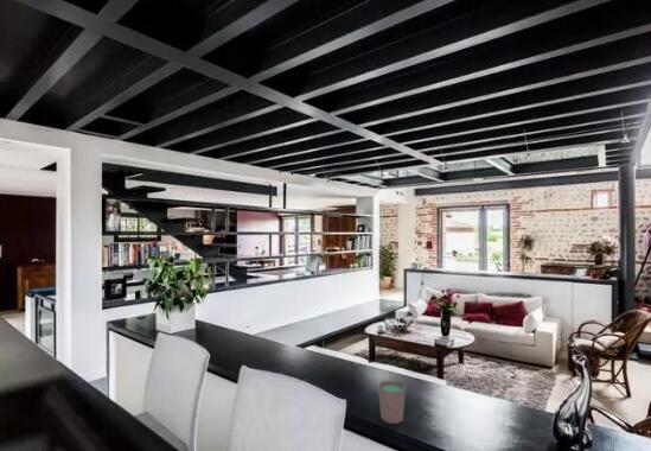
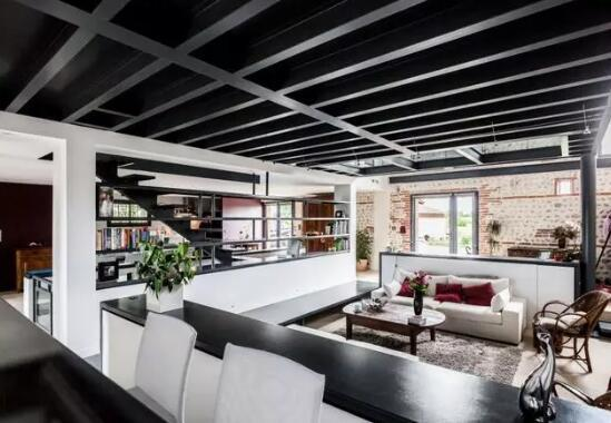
- cup (391, 401)
